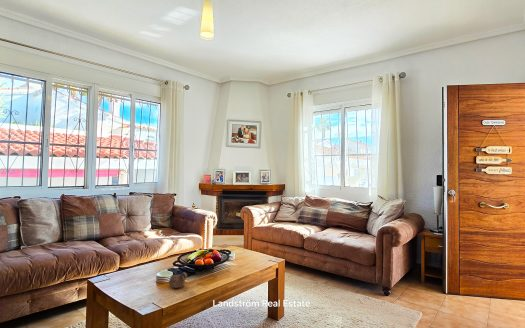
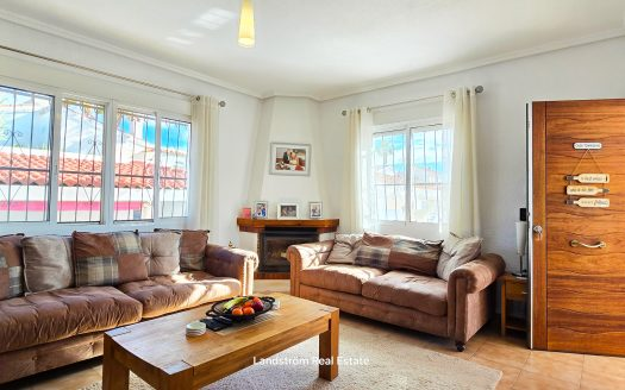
- cup (177, 279)
